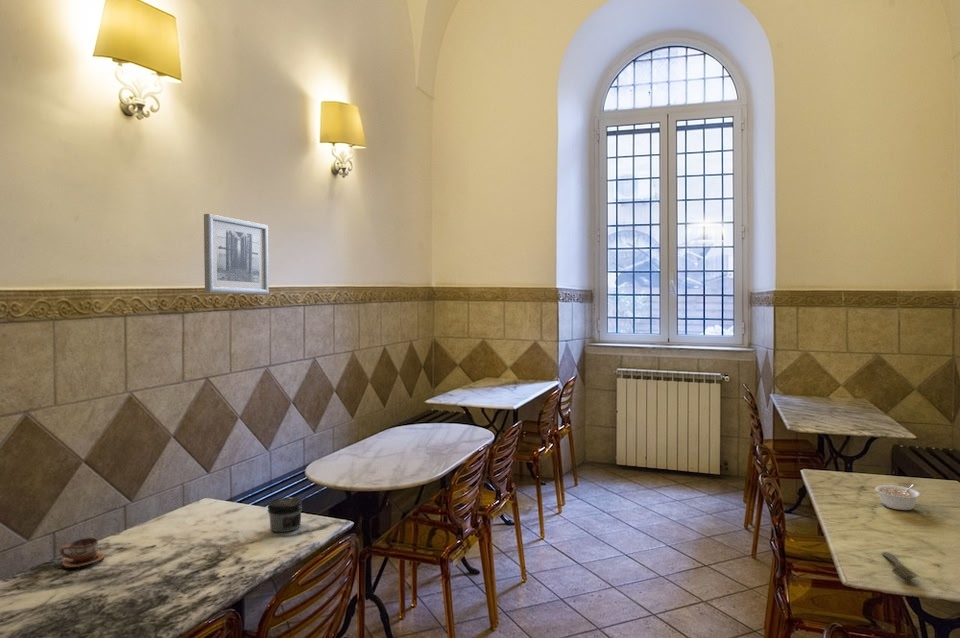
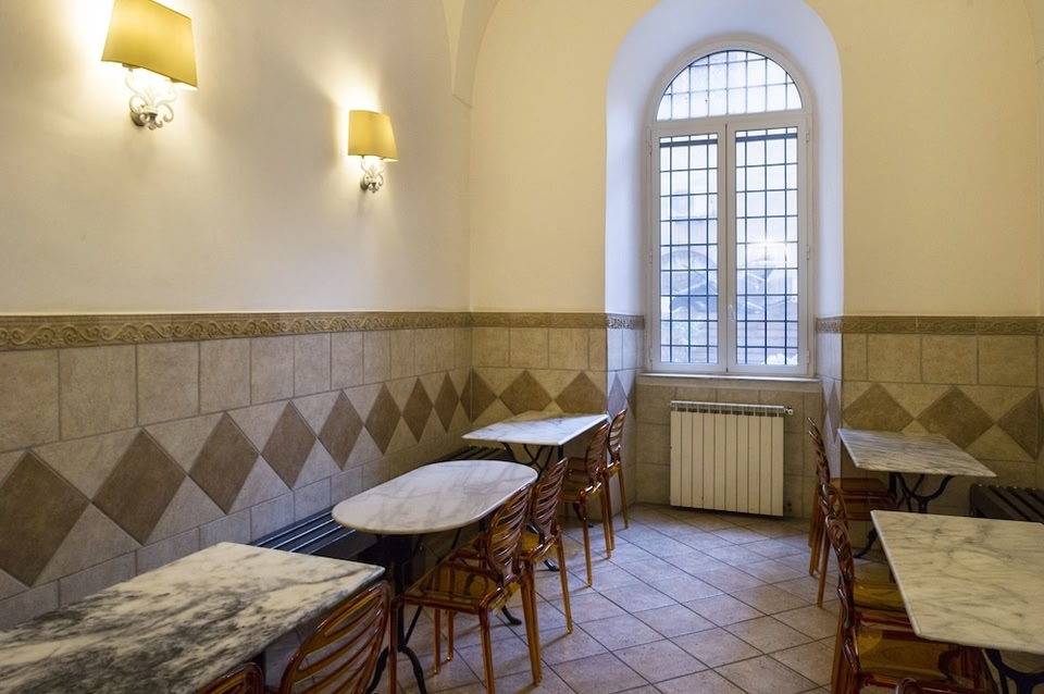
- wall art (238, 256)
- legume (897, 496)
- jar (285, 514)
- spoon (896, 563)
- cup (82, 551)
